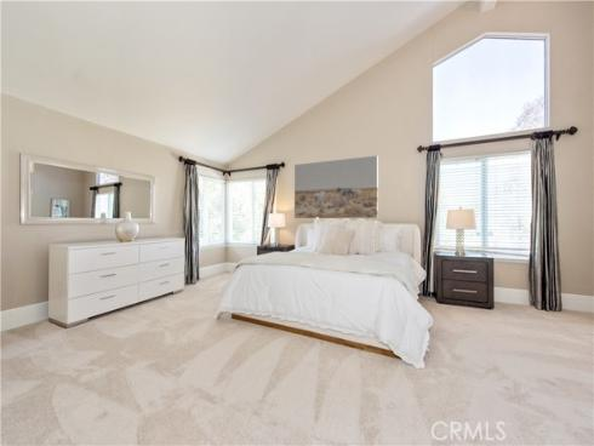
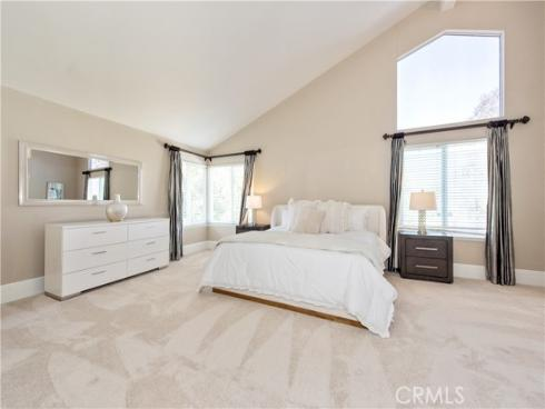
- wall art (333, 189)
